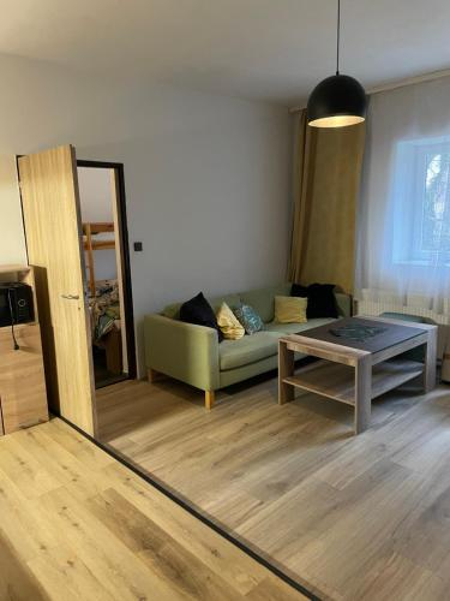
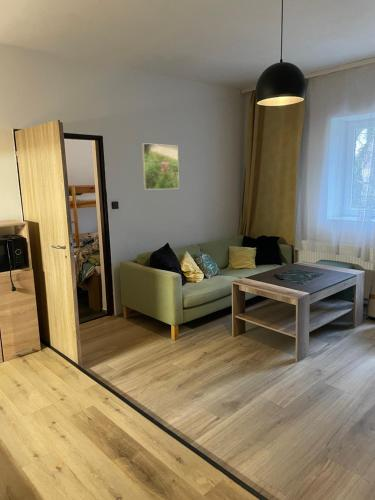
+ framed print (161, 167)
